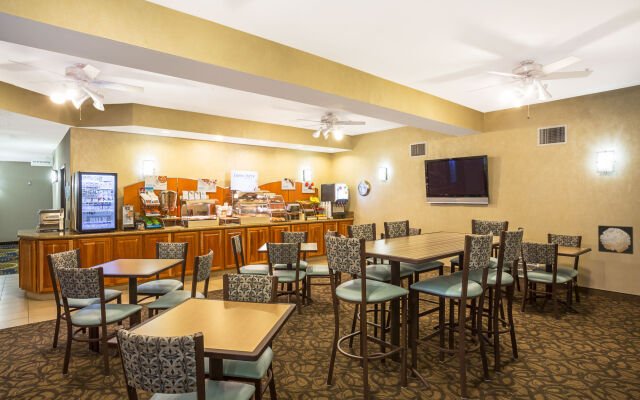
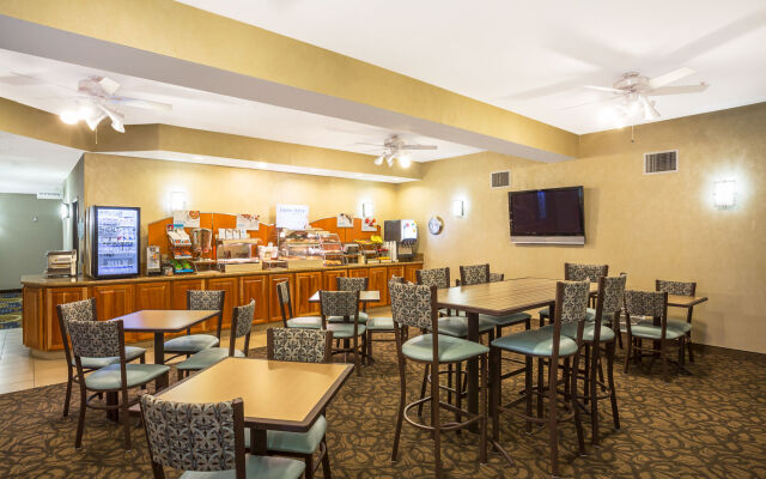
- wall art (615, 239)
